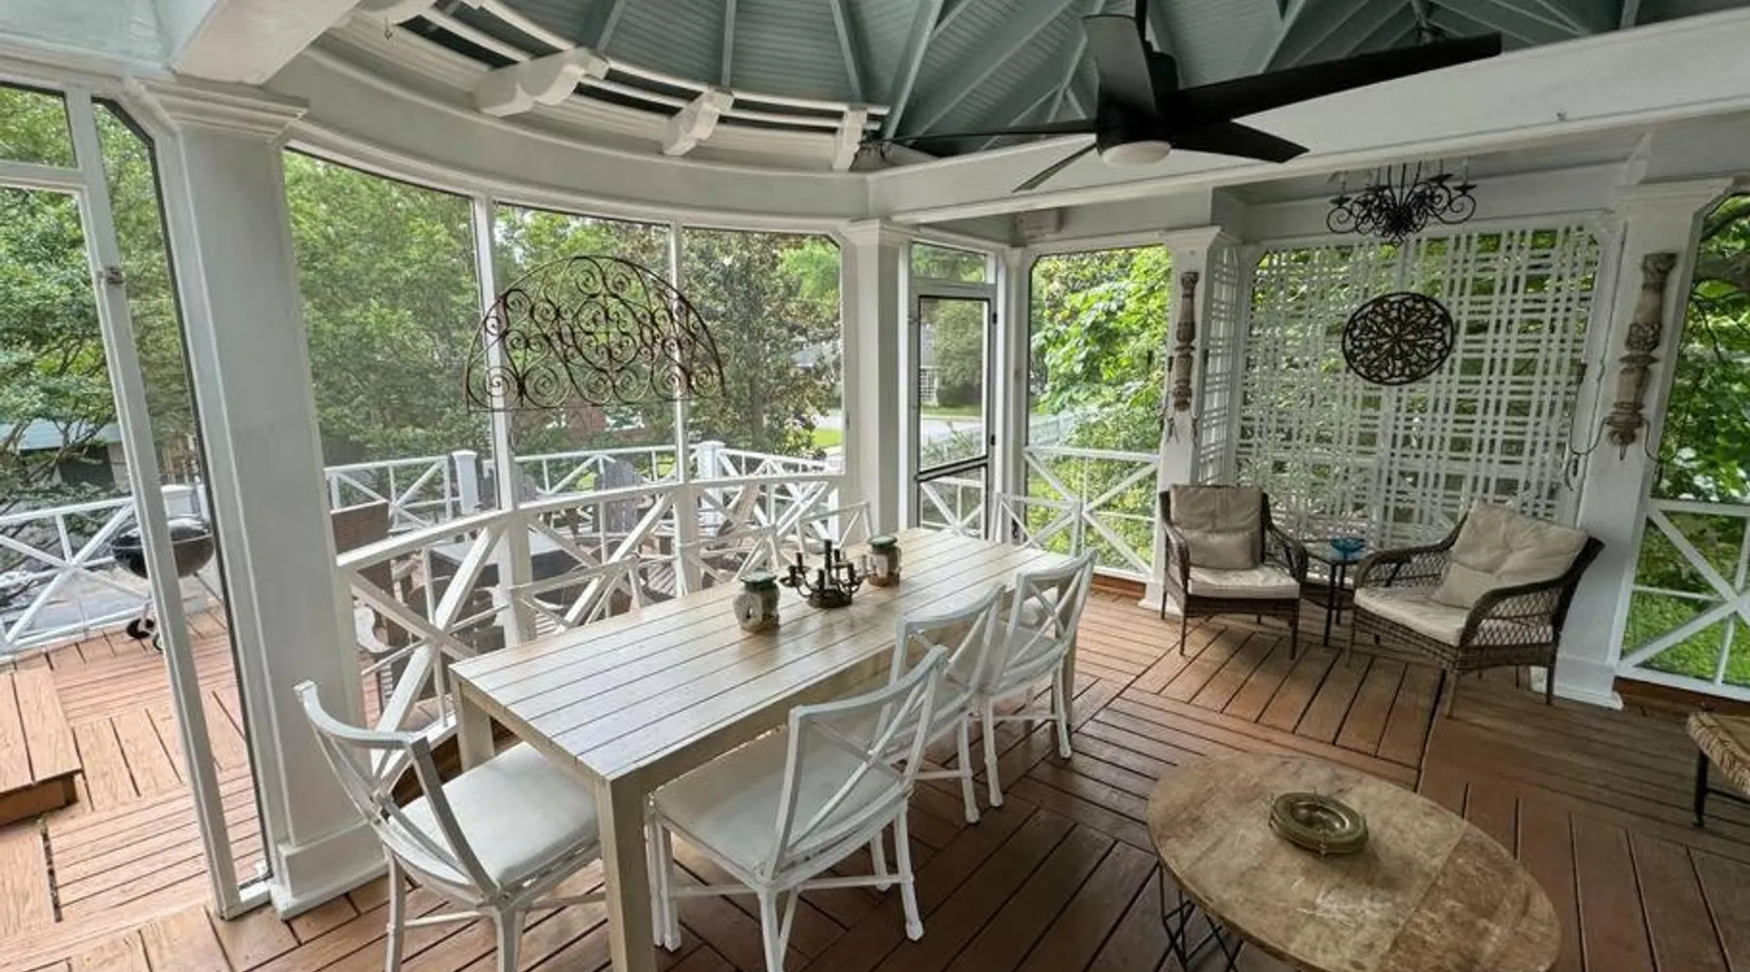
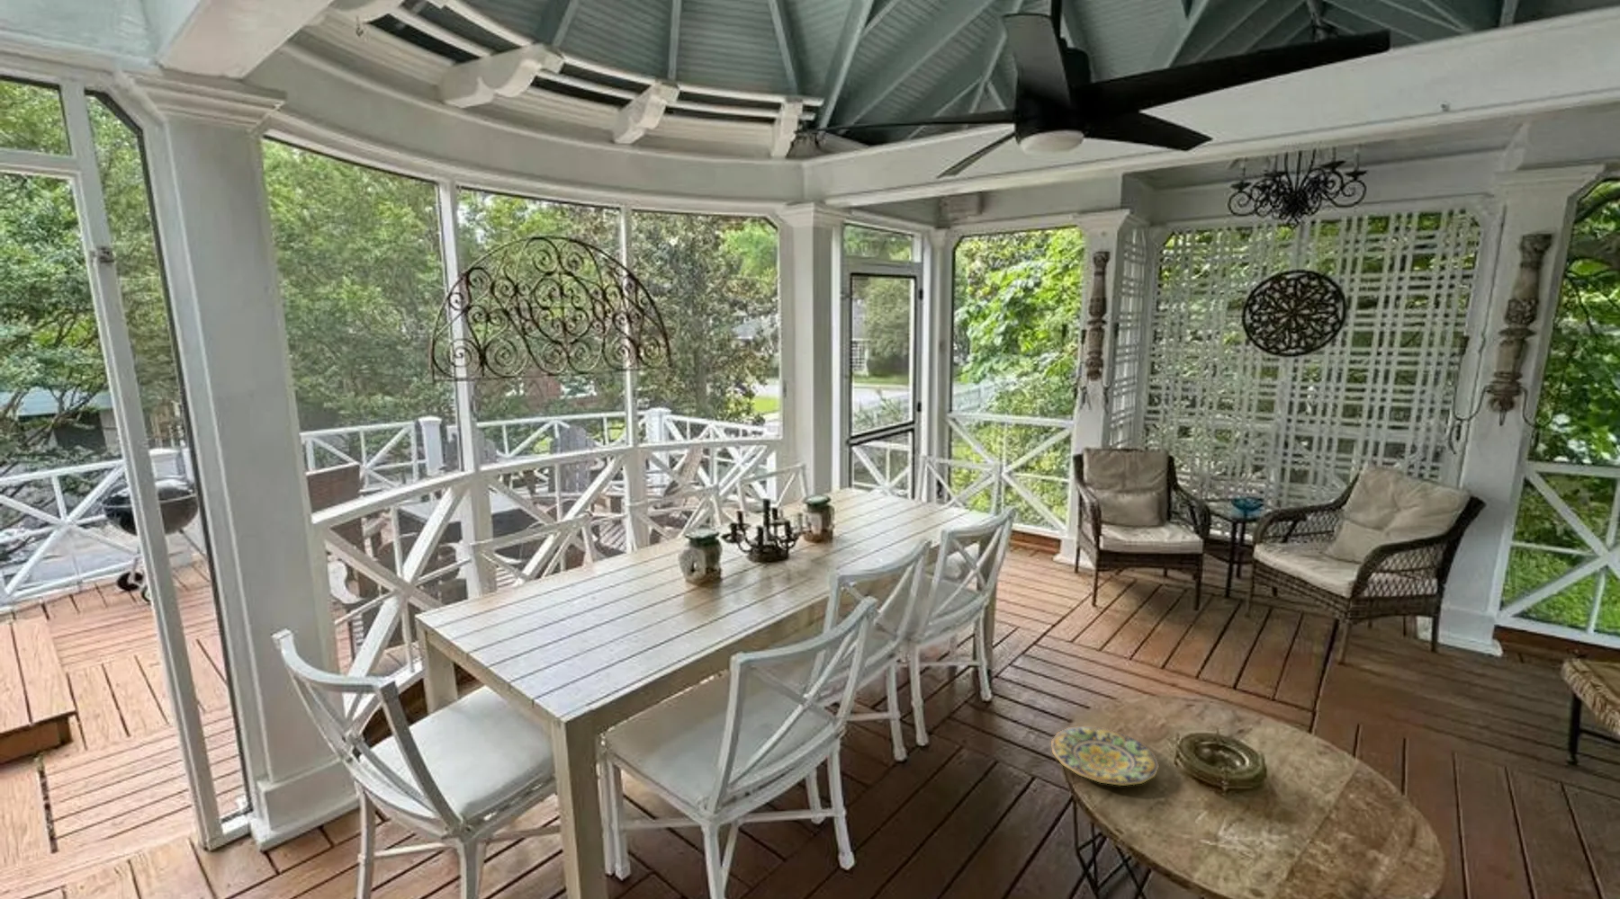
+ plate (1103, 758)
